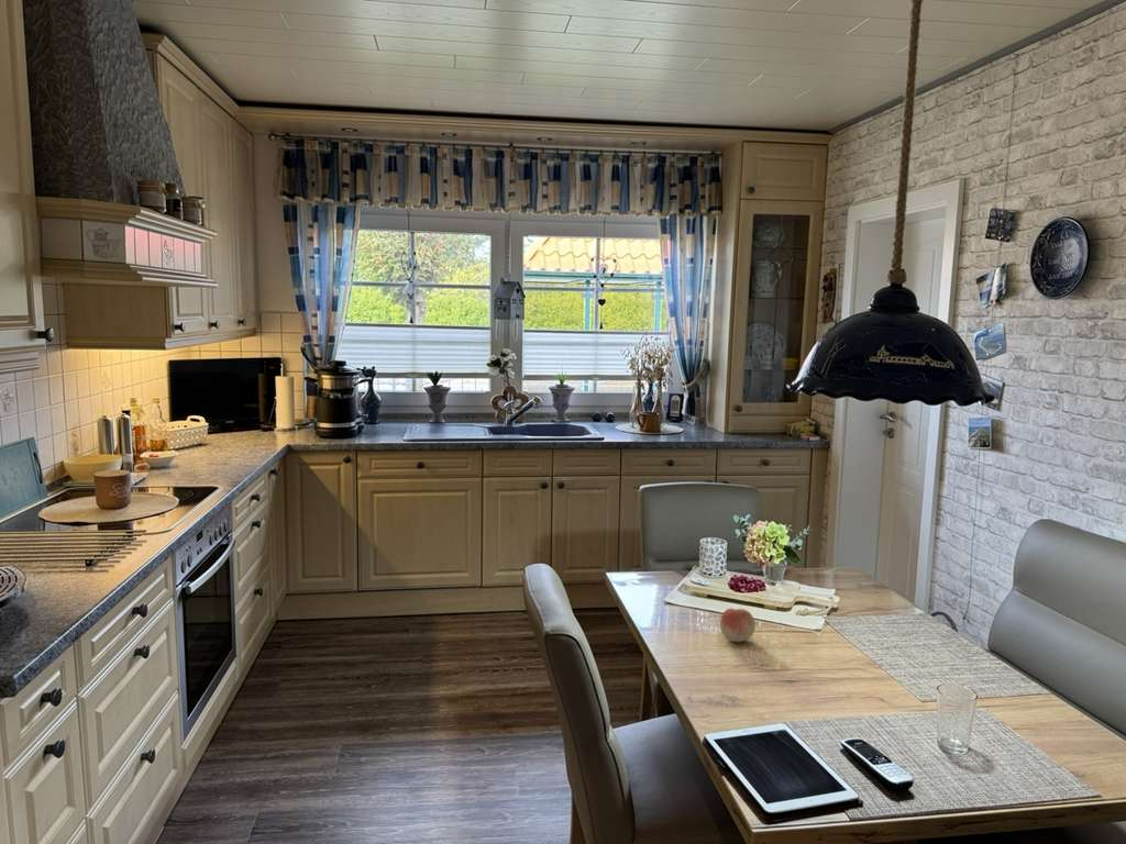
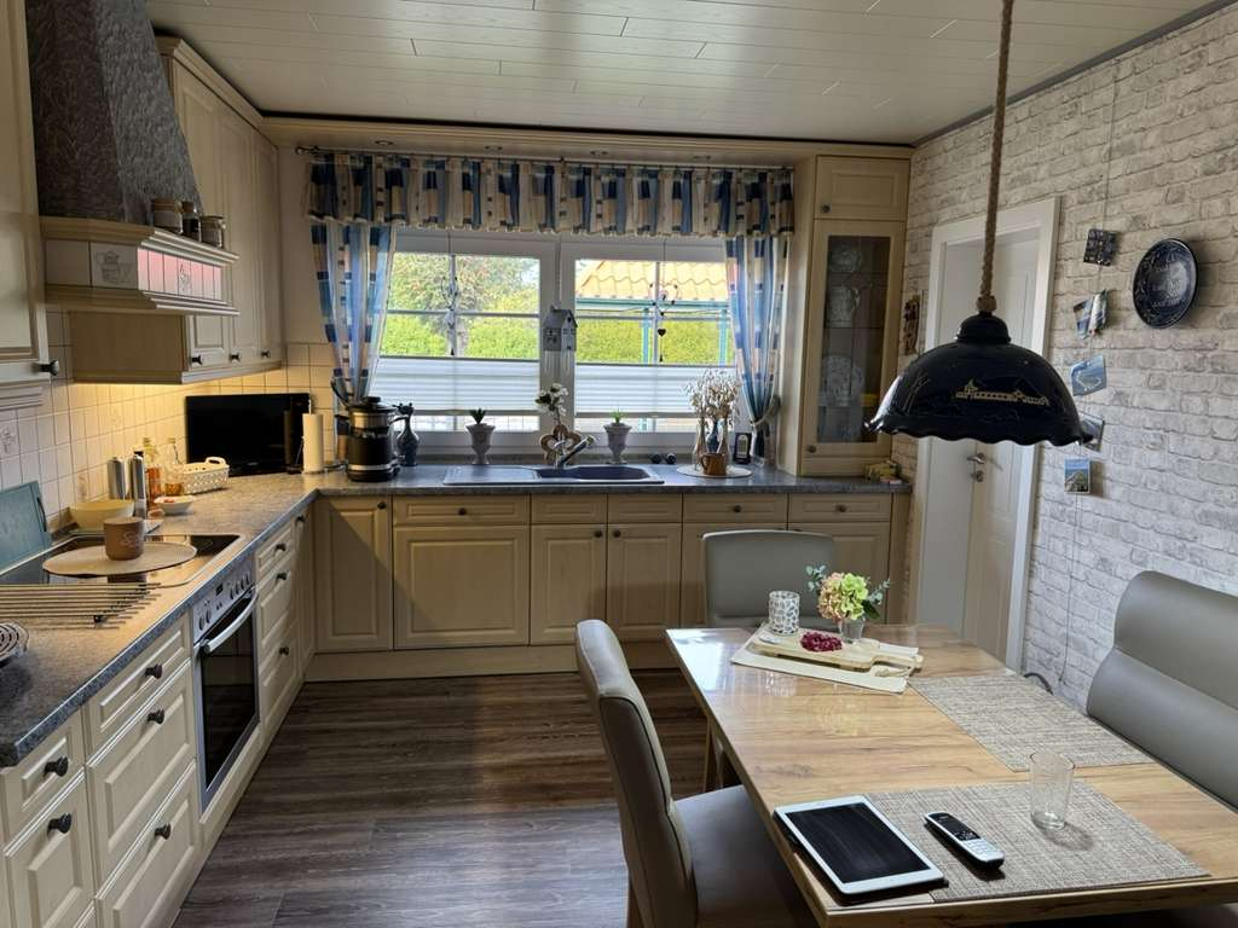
- fruit (737, 624)
